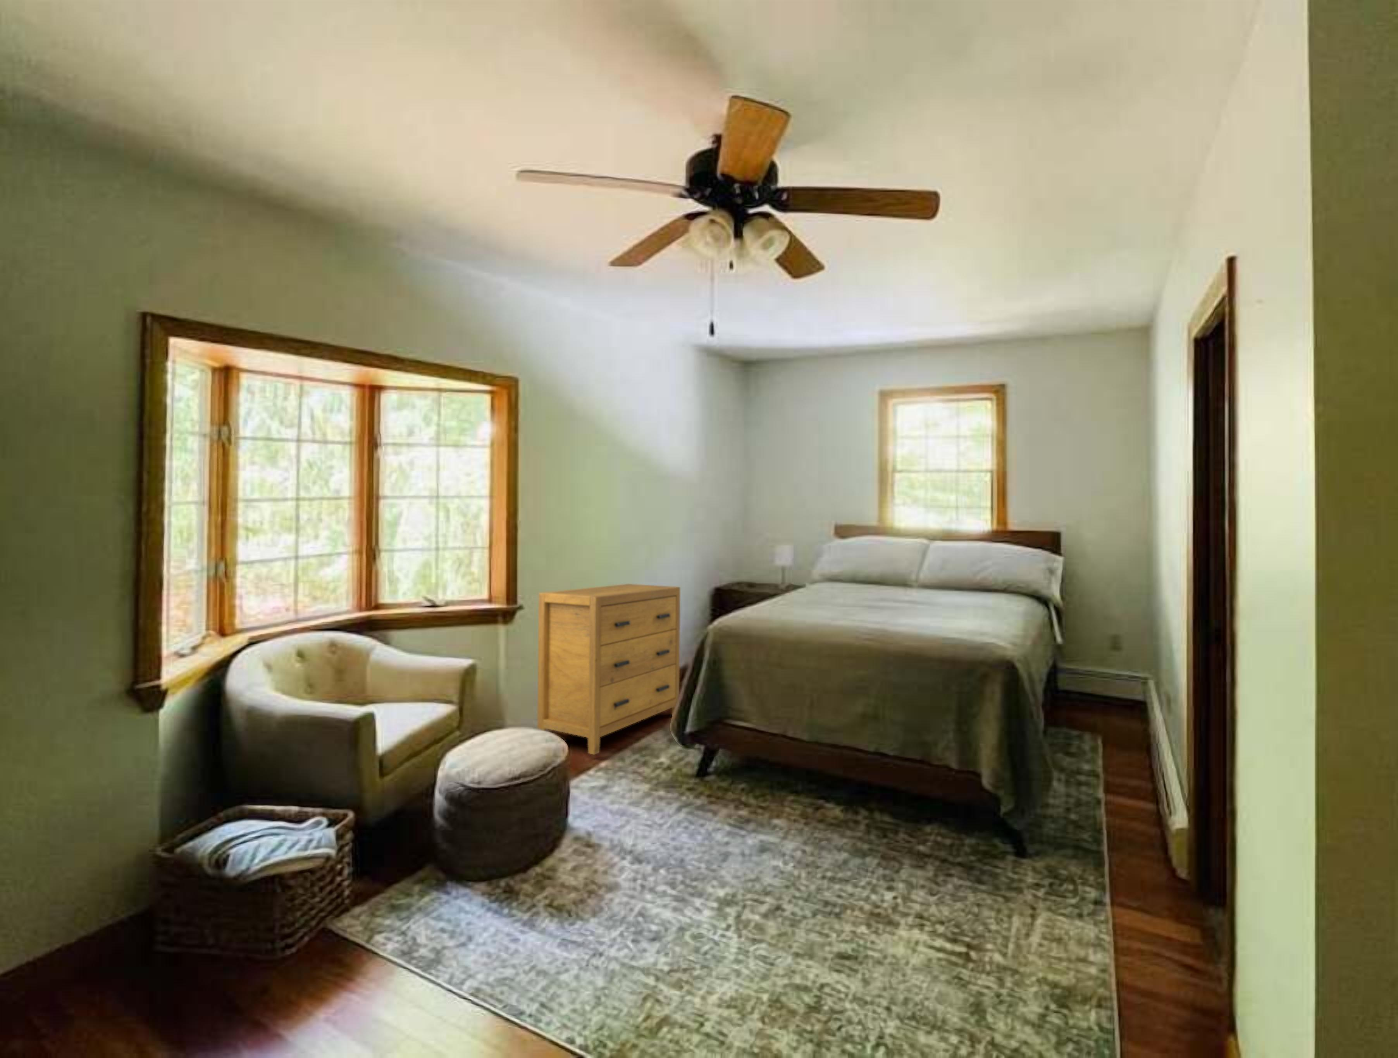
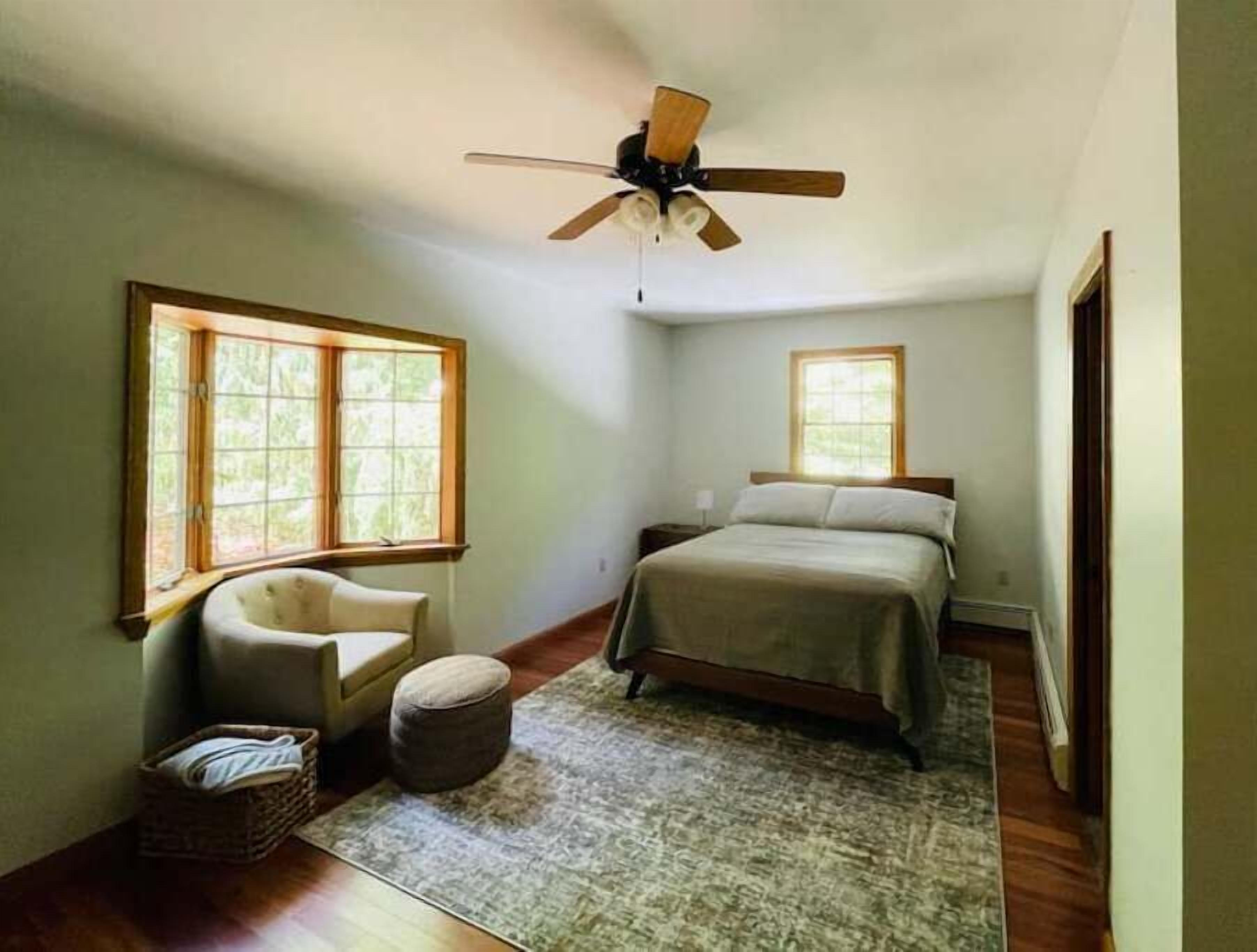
- dresser (615, 659)
